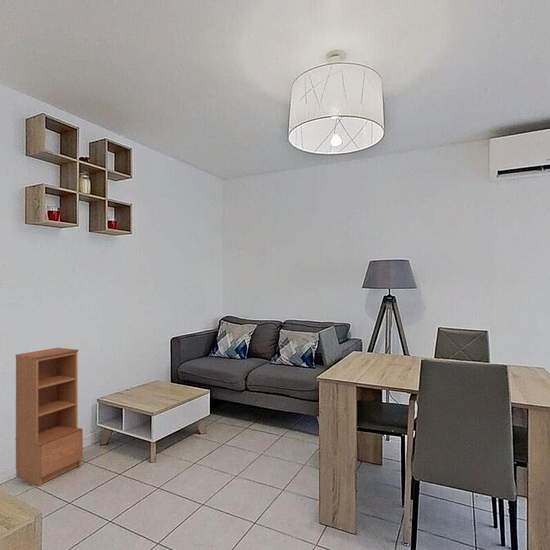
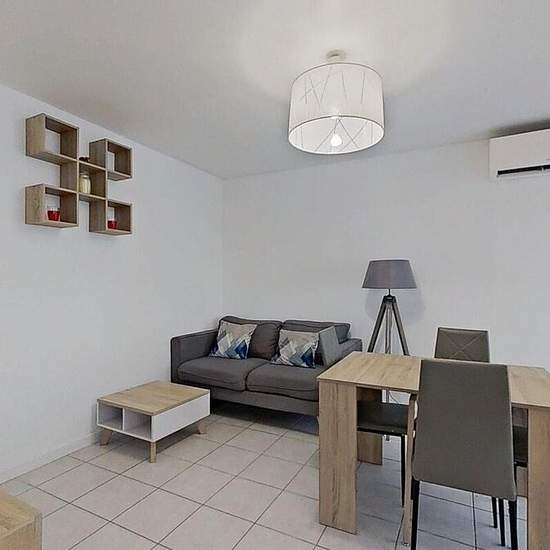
- bookcase (50, 411)
